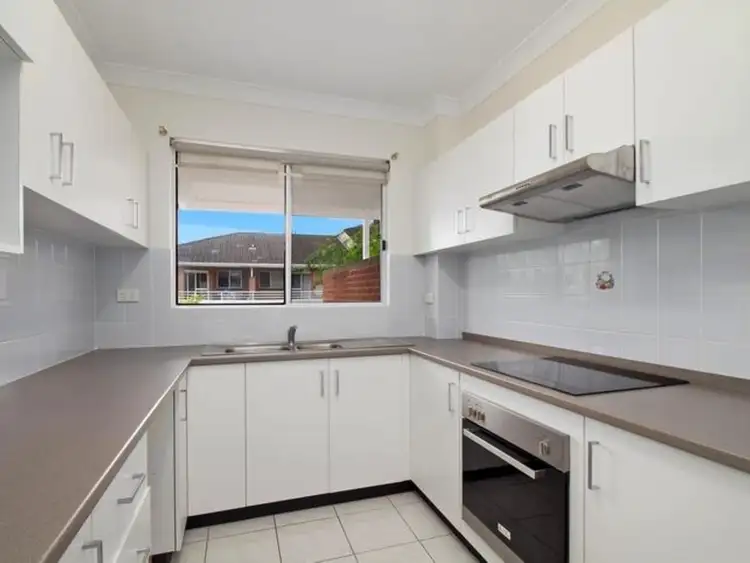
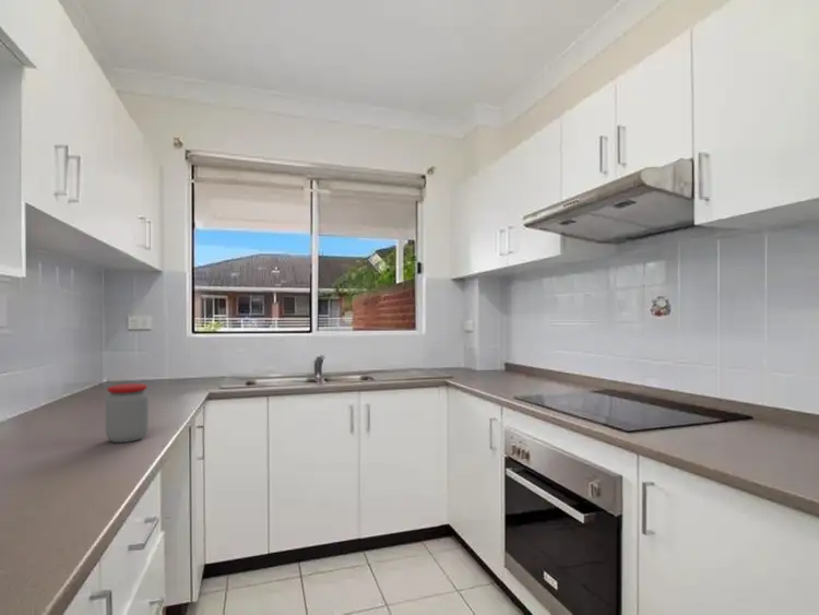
+ jar (127, 412)
